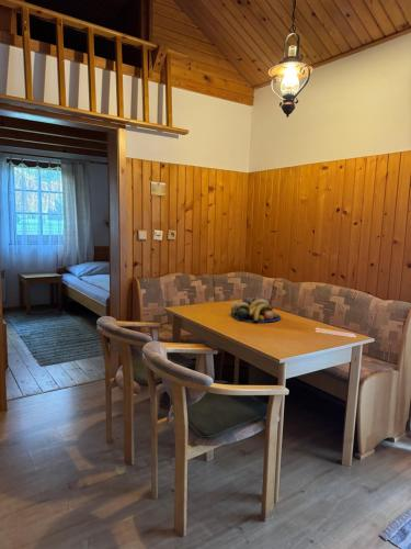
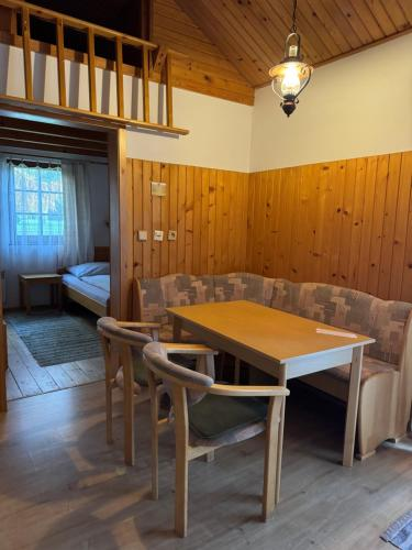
- fruit bowl (255, 307)
